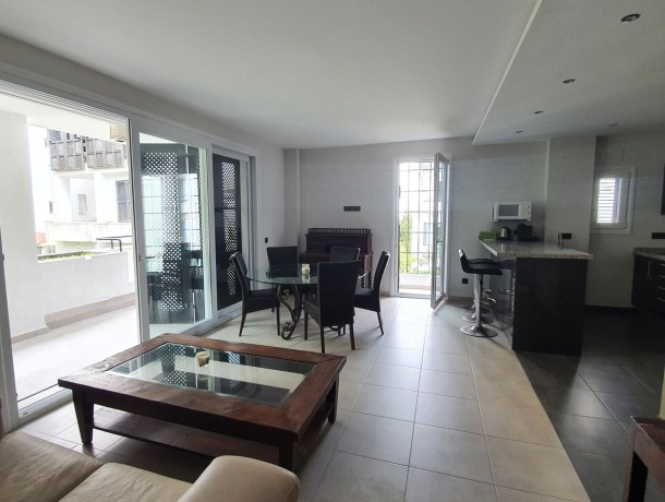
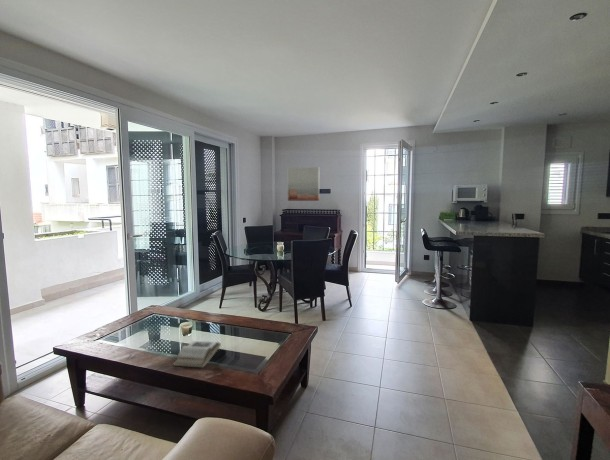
+ book (198, 350)
+ wall art (303, 184)
